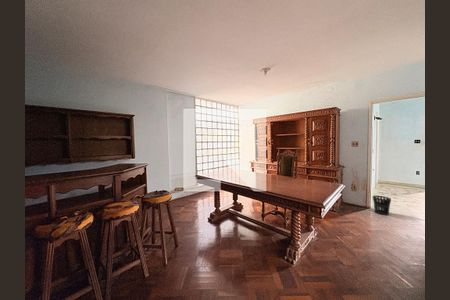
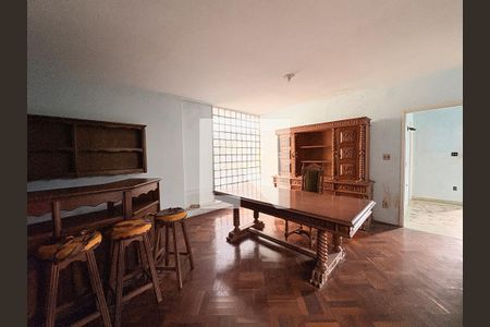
- wastebasket (381, 205)
